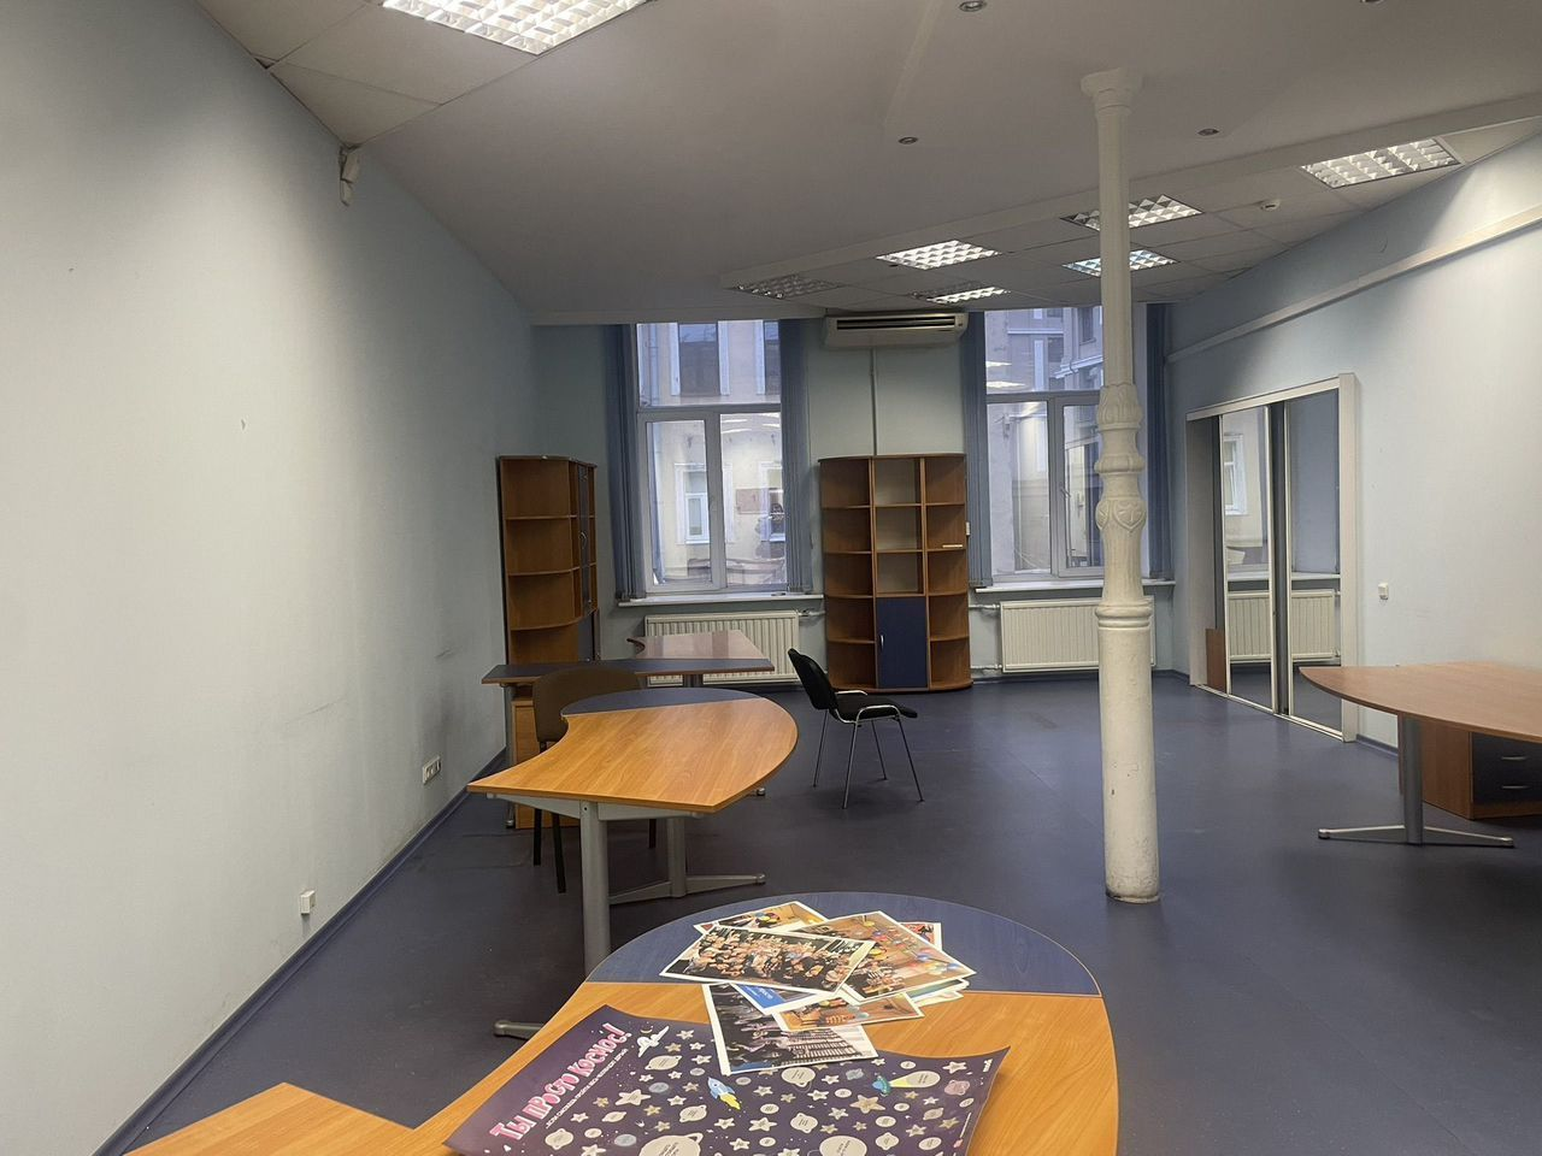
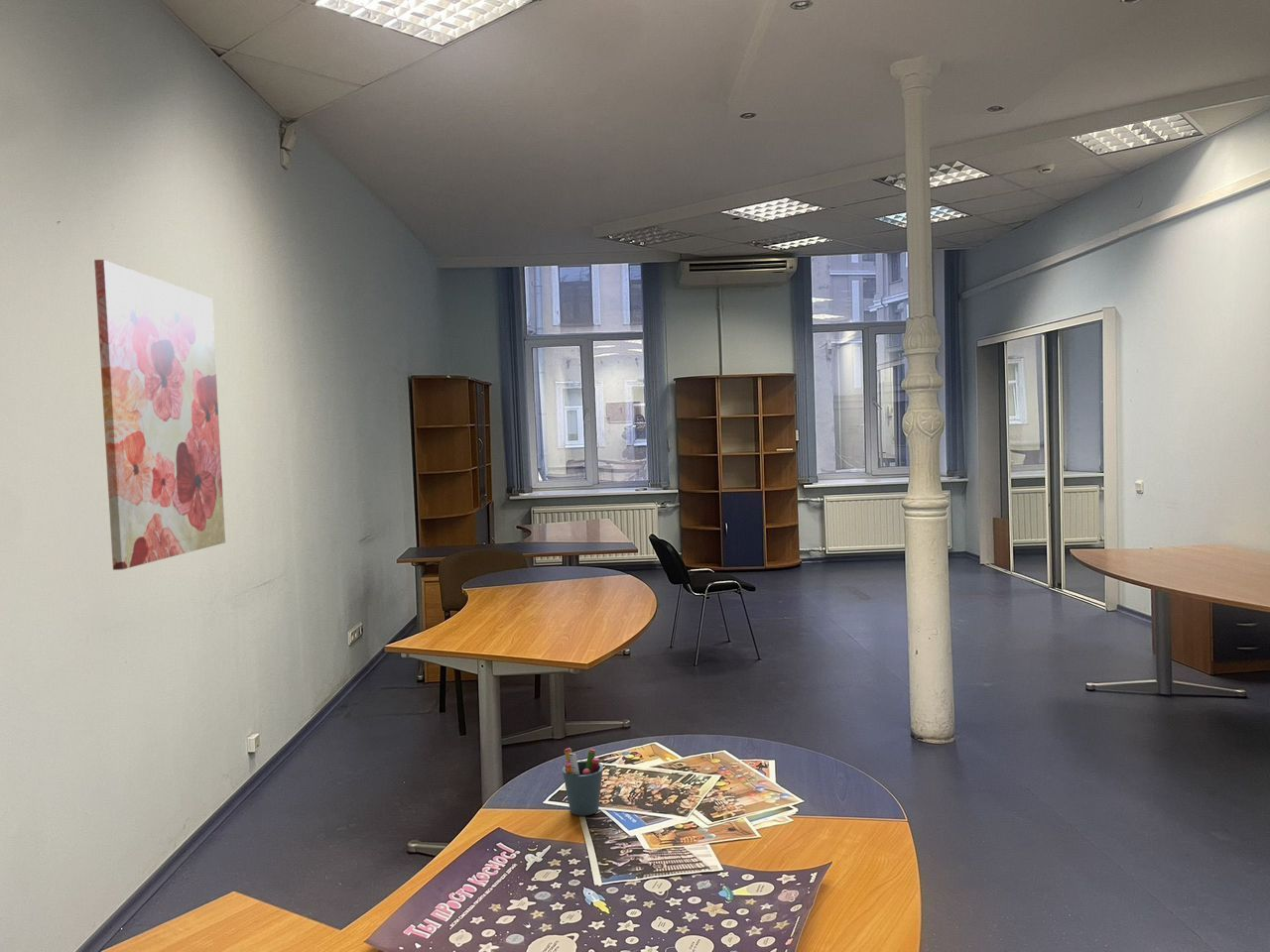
+ wall art (168, 418)
+ pen holder (582, 777)
